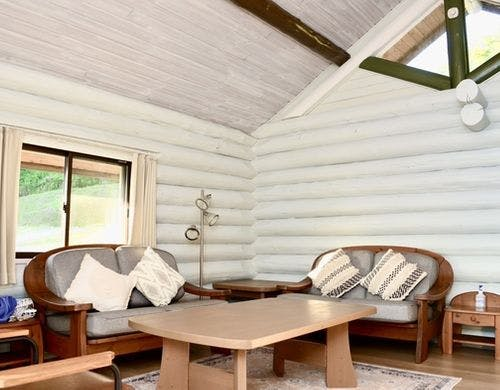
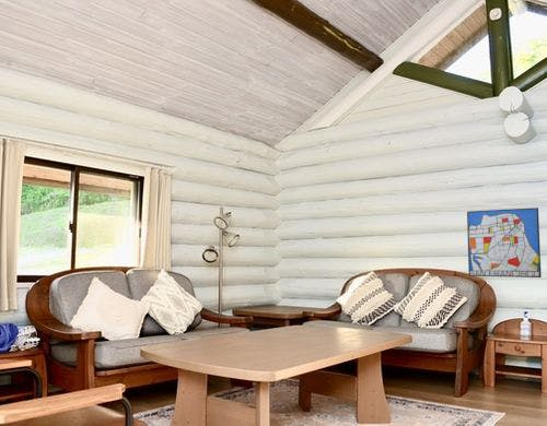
+ wall art (502, 242)
